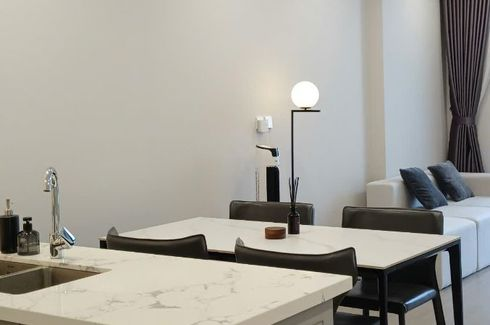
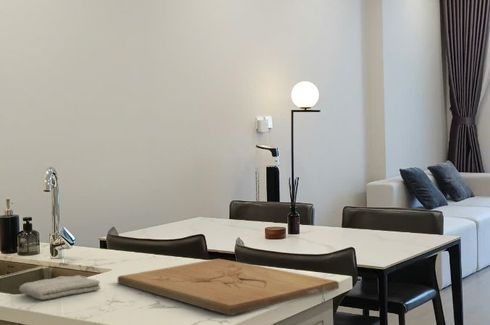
+ washcloth (61, 286)
+ cutting board (223, 281)
